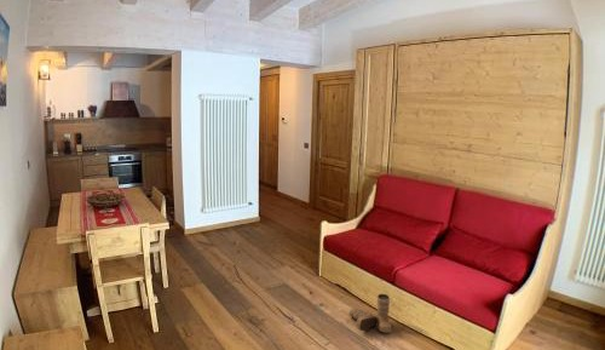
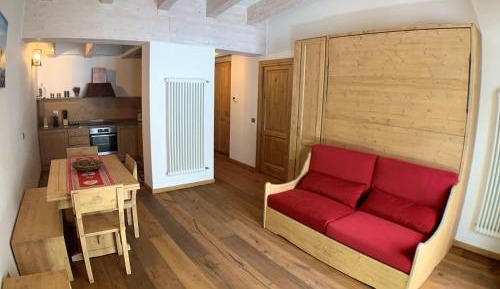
- boots (370, 314)
